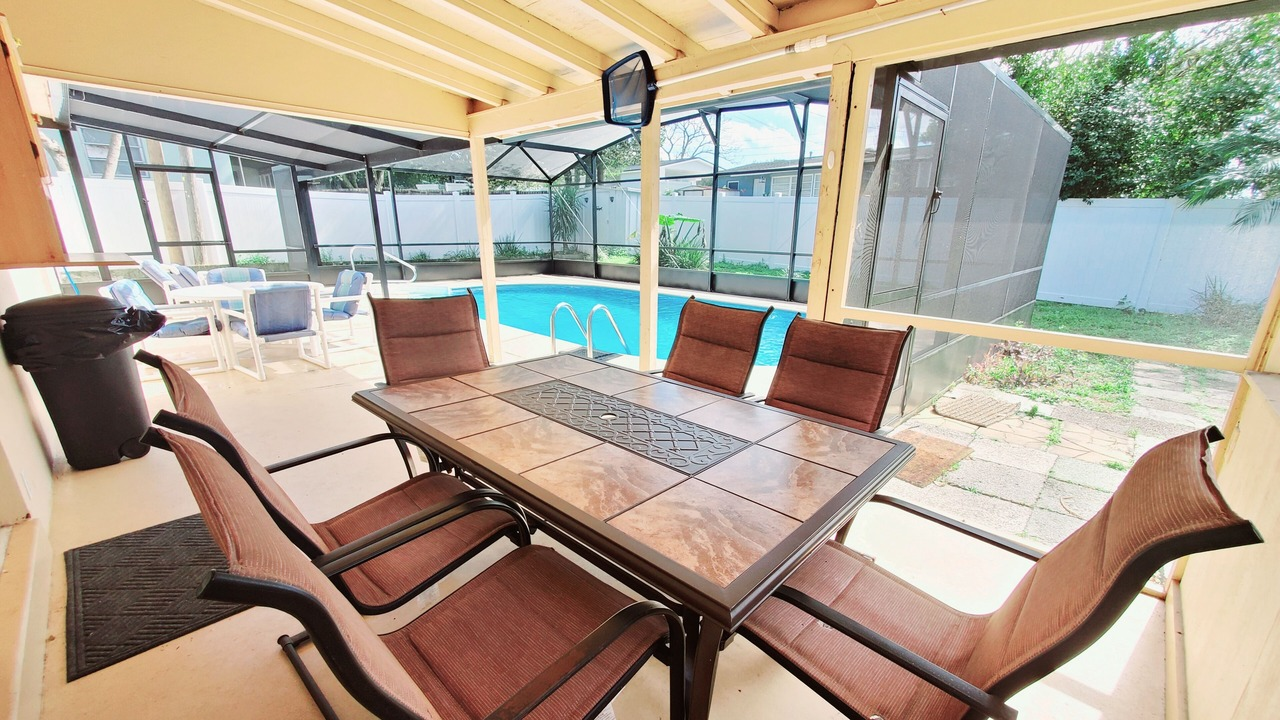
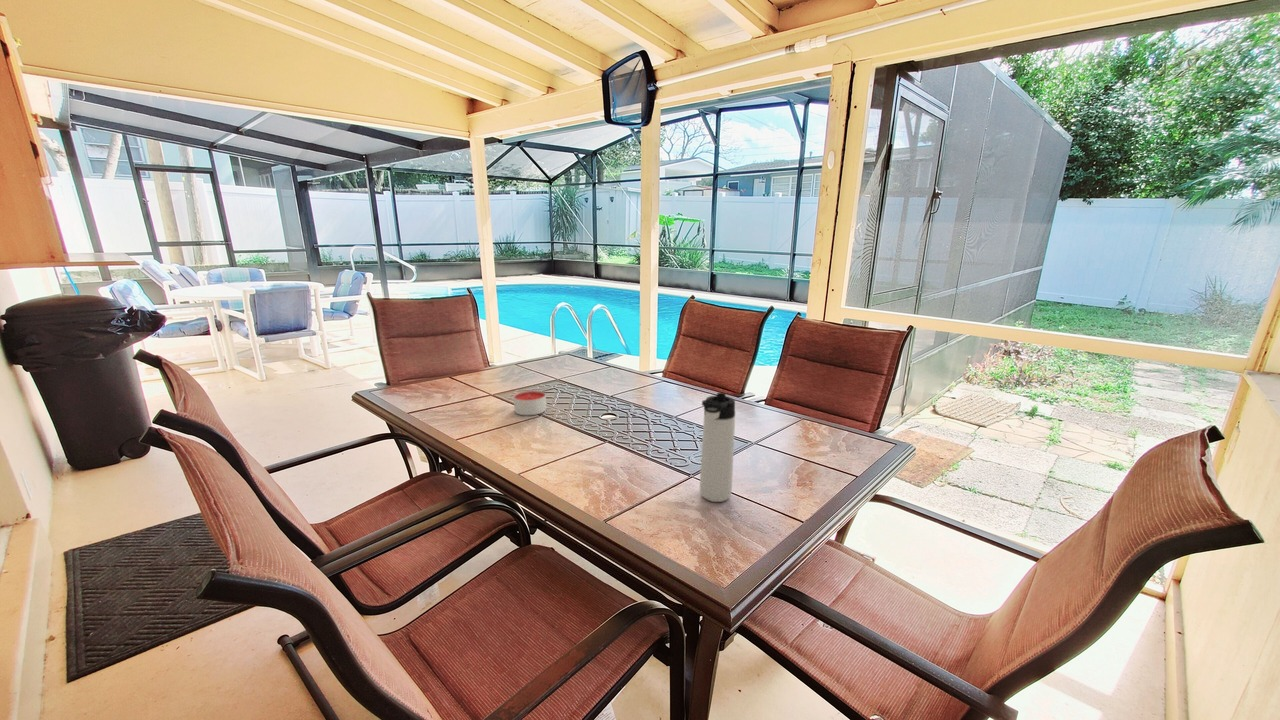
+ thermos bottle (715, 448)
+ candle (530, 402)
